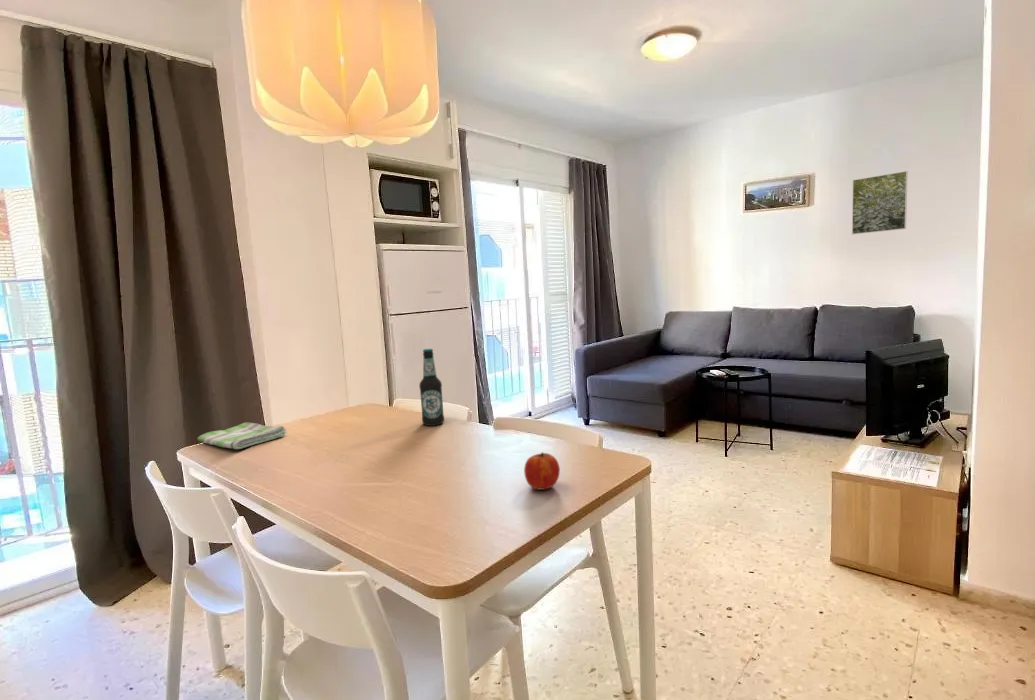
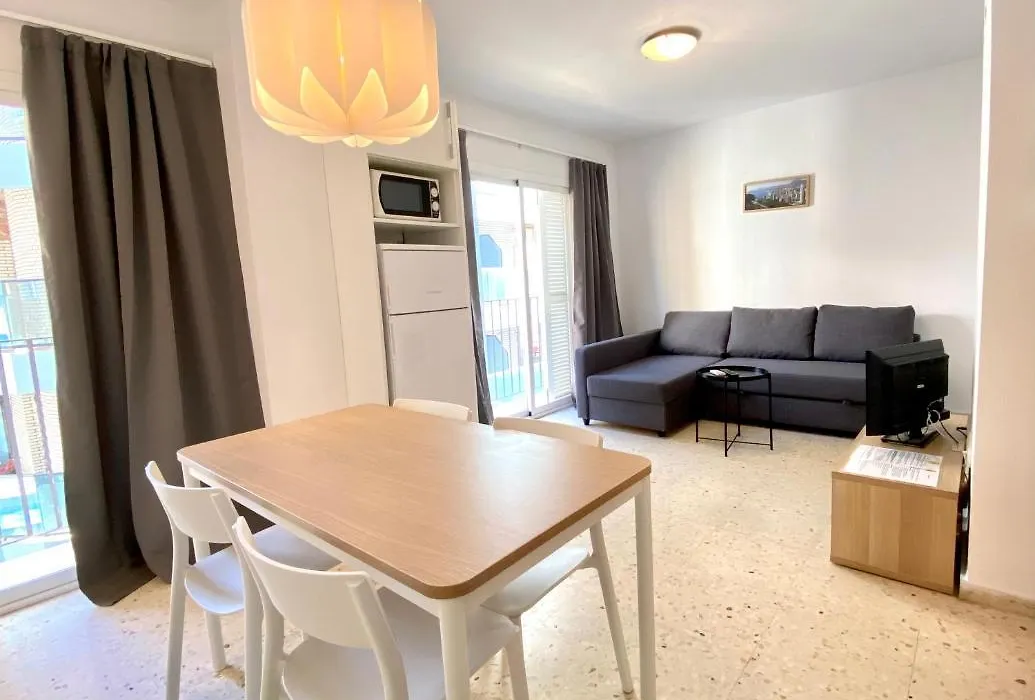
- dish towel (241, 433)
- fruit (541, 469)
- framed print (878, 203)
- bottle (430, 386)
